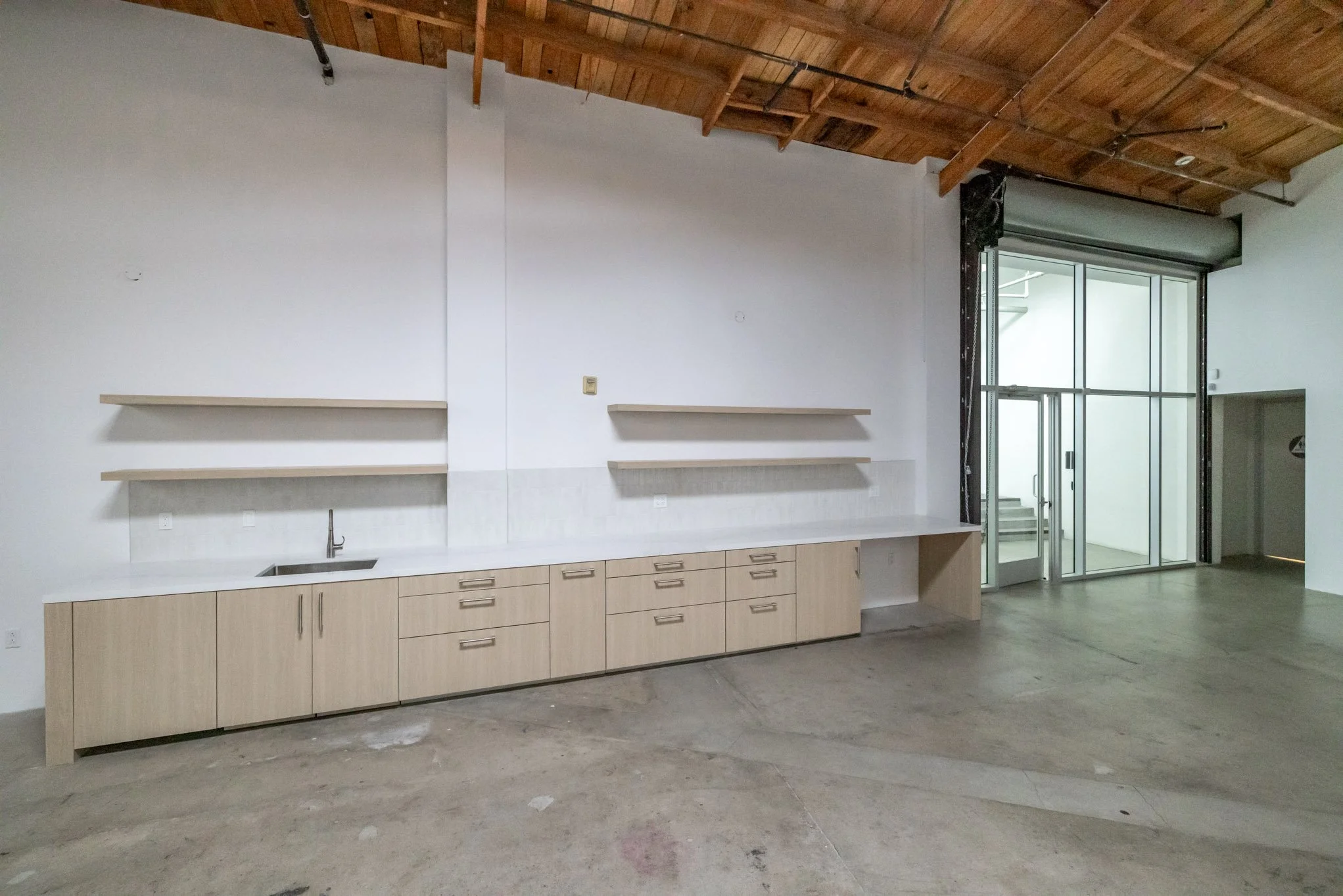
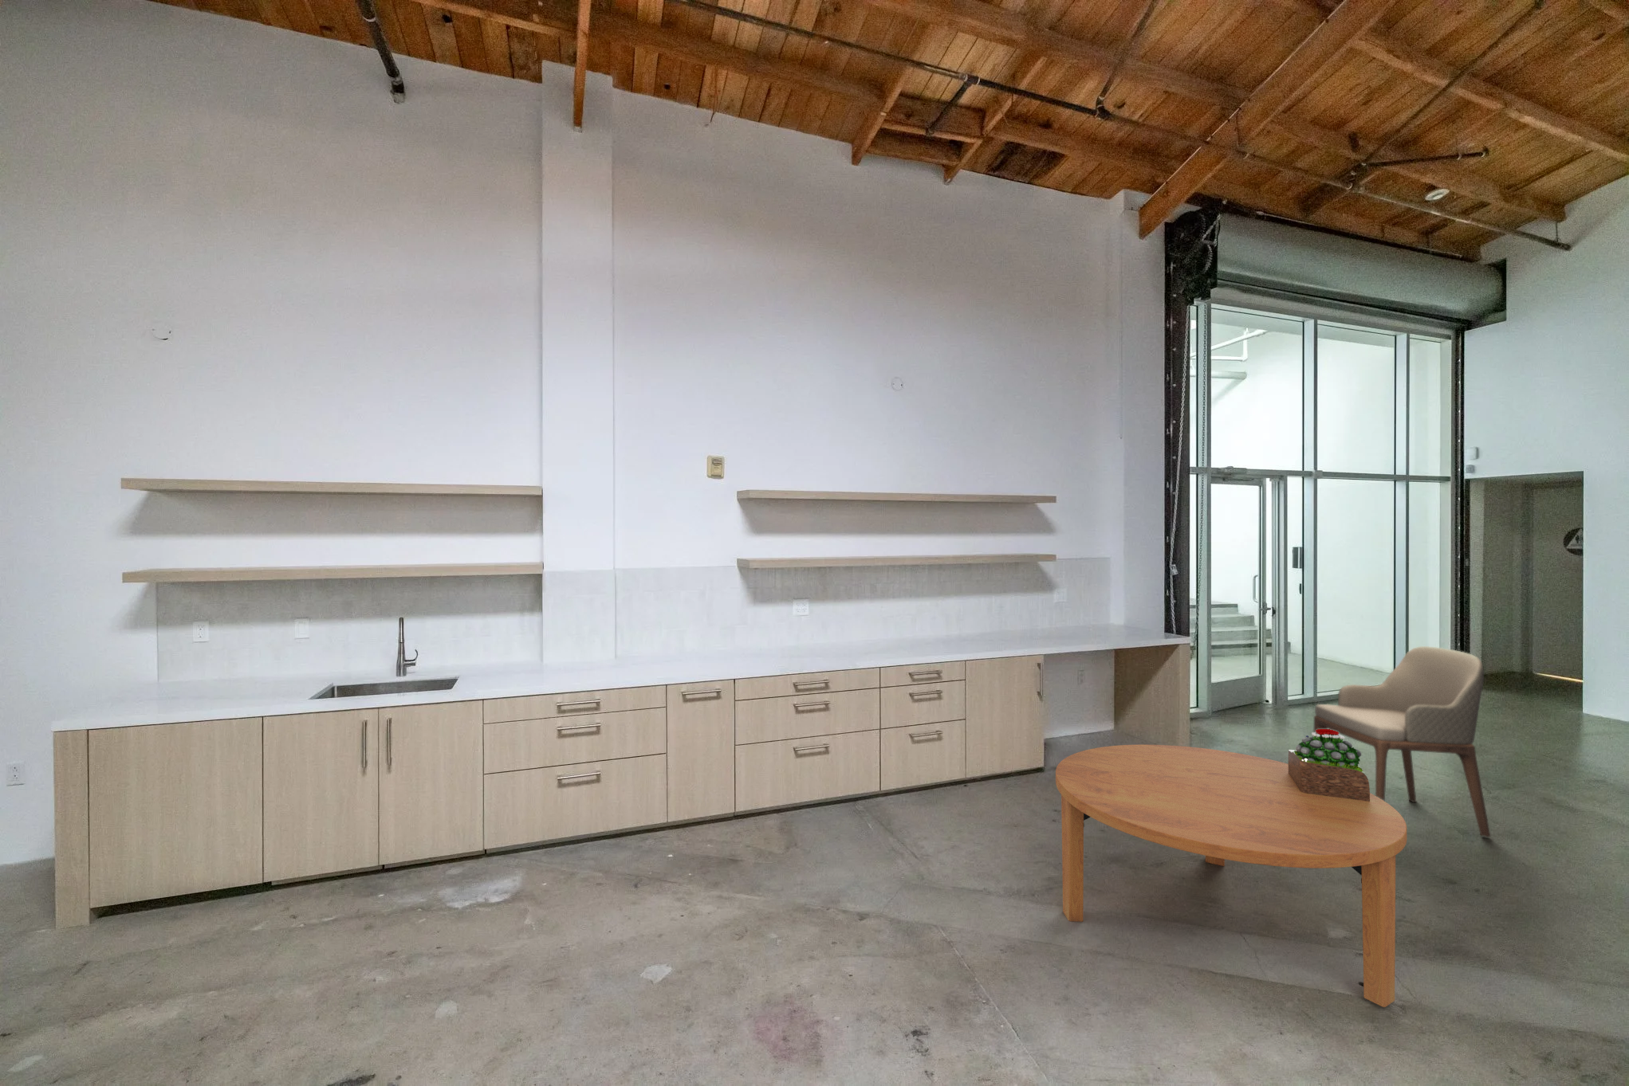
+ succulent plant (1326, 755)
+ coffee table (1212, 852)
+ armchair (1392, 732)
